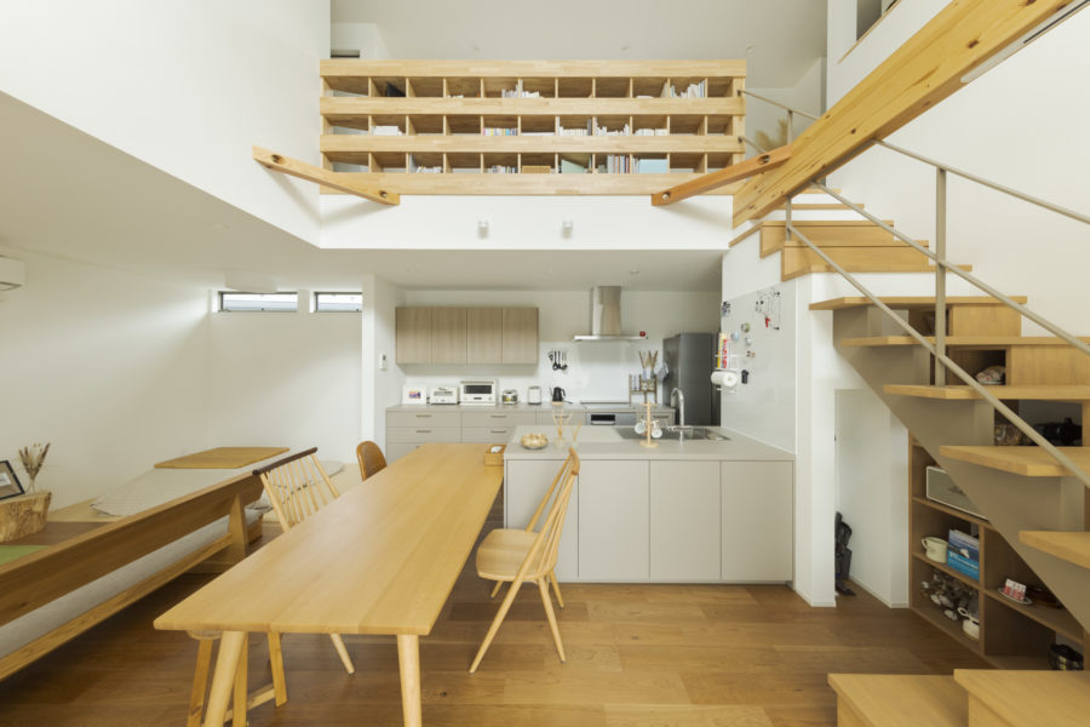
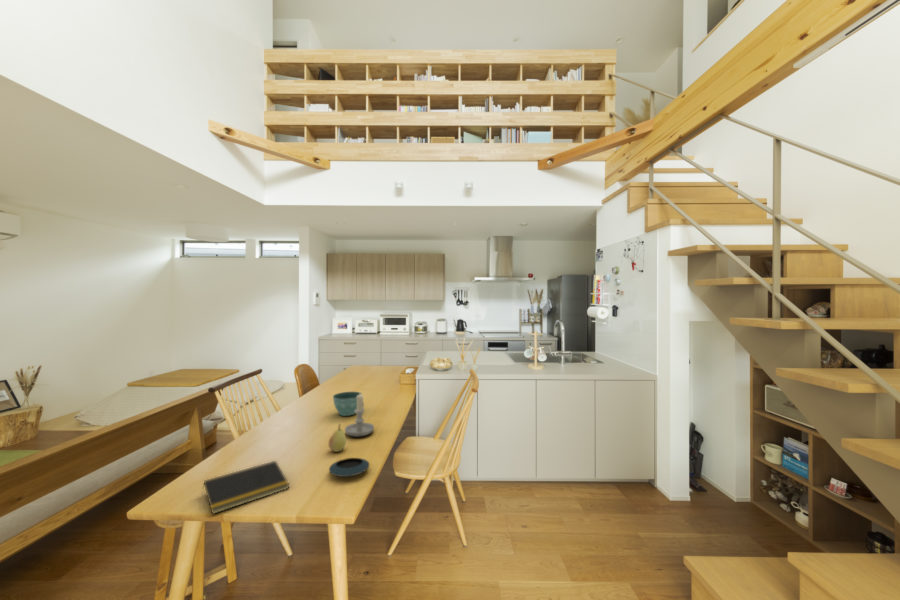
+ candle (359, 413)
+ flower pot (347, 404)
+ notepad (247, 484)
+ fruit (337, 437)
+ saucer (349, 465)
